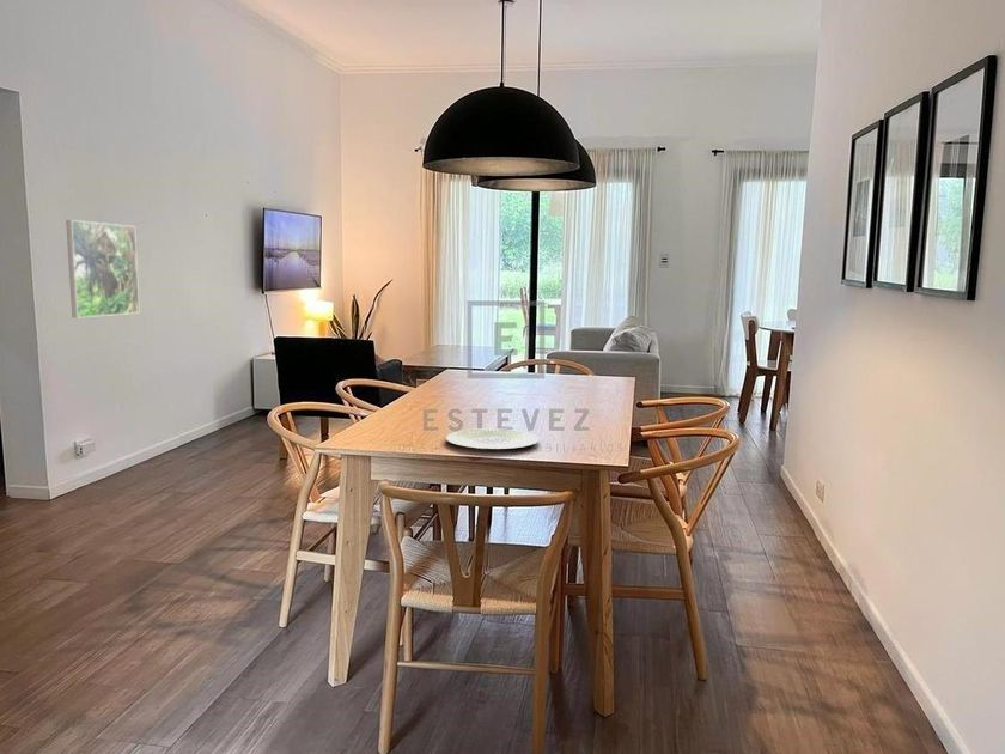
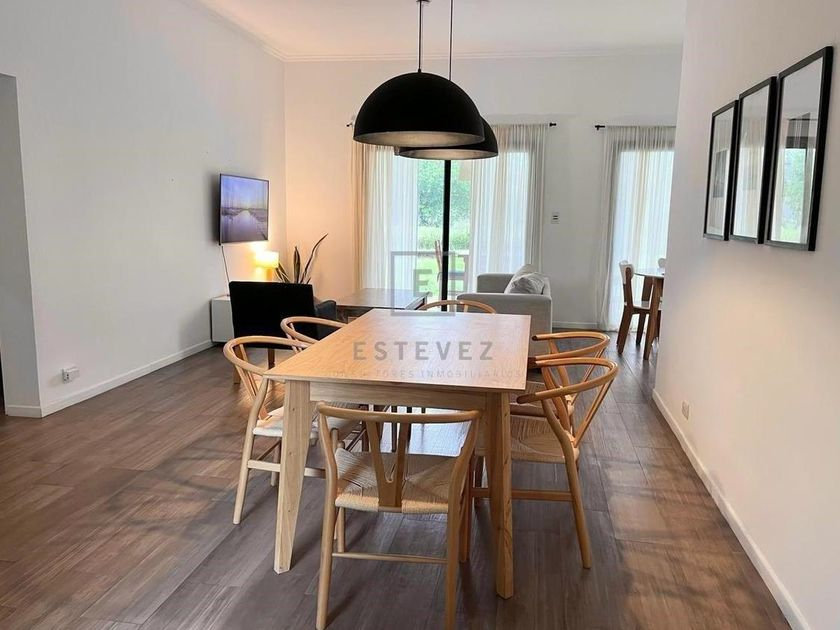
- plate (492, 439)
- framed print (104, 269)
